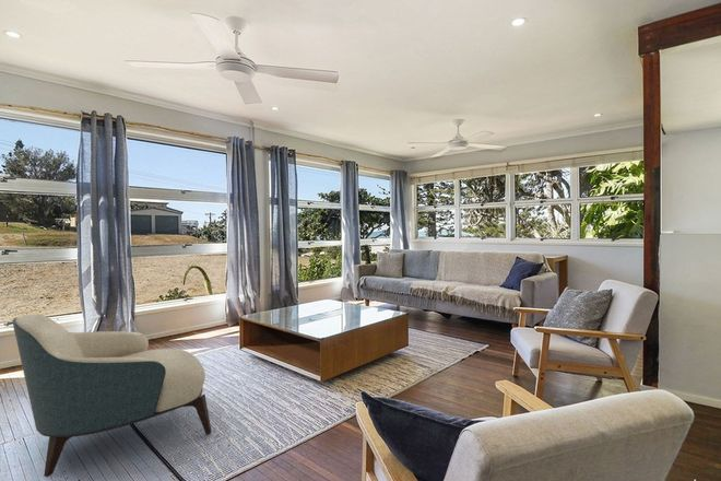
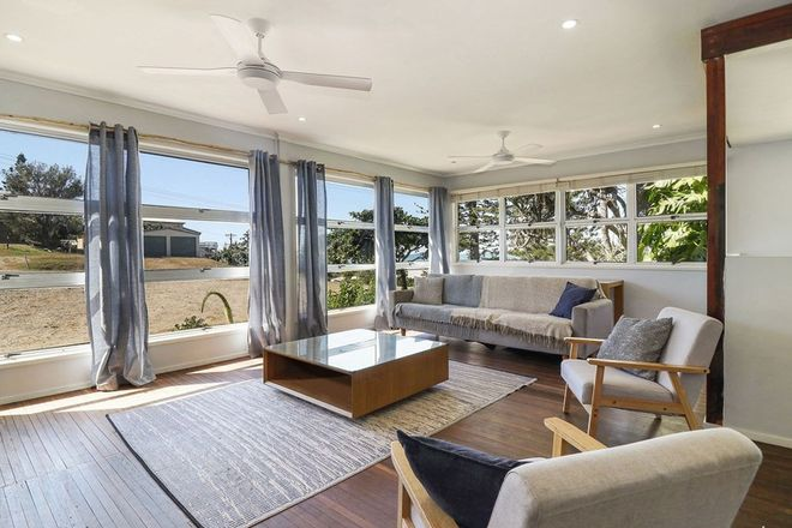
- armchair (119, 371)
